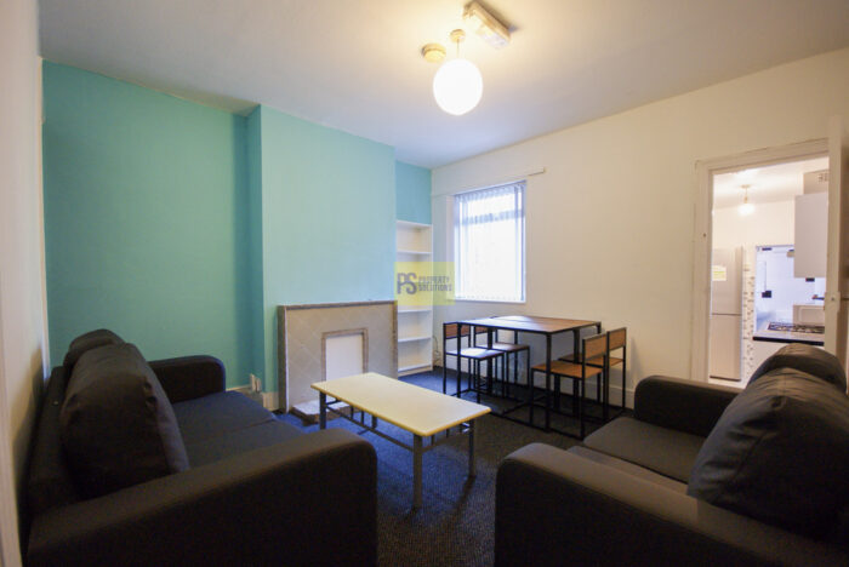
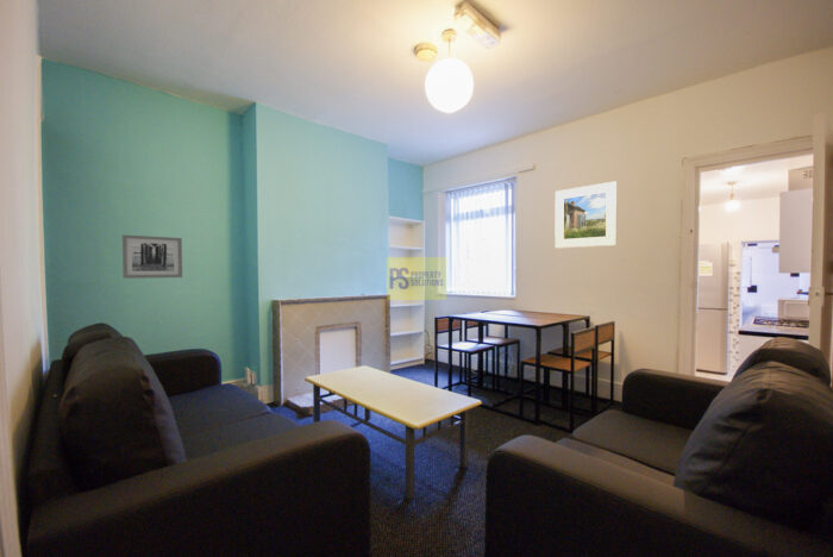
+ wall art (154, 257)
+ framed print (584, 217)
